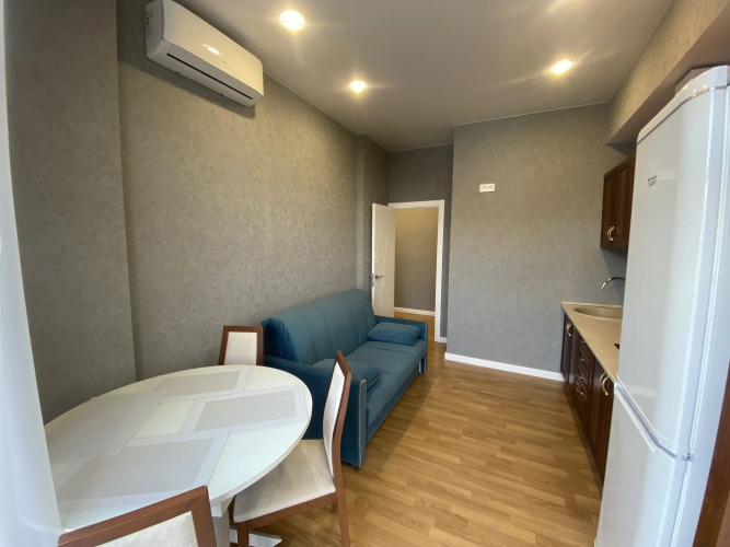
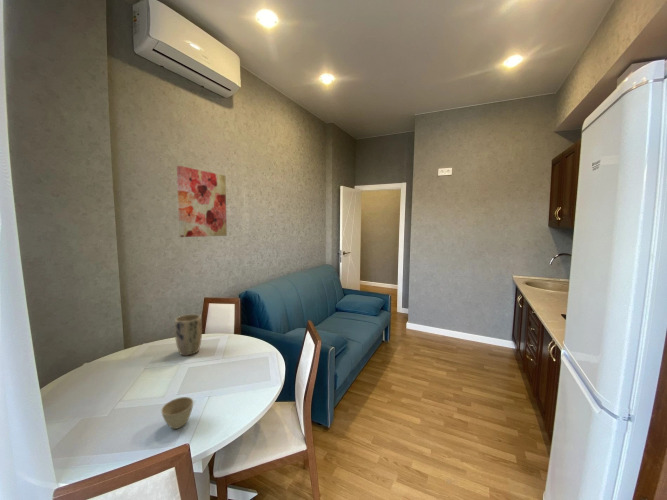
+ wall art (204, 204)
+ plant pot (188, 334)
+ flower pot (178, 414)
